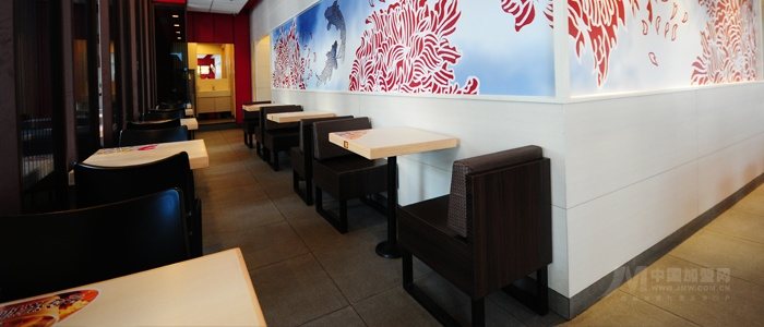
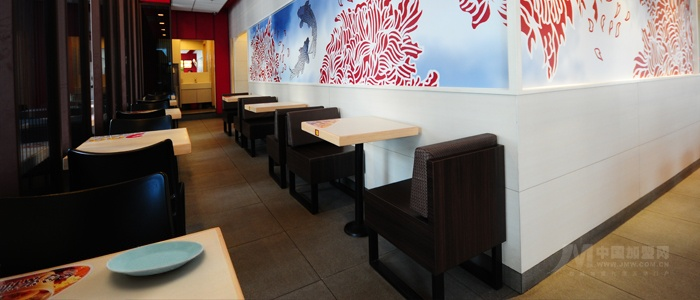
+ plate (158, 258)
